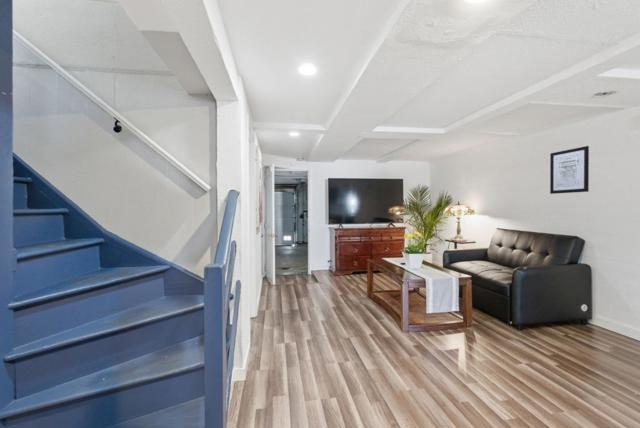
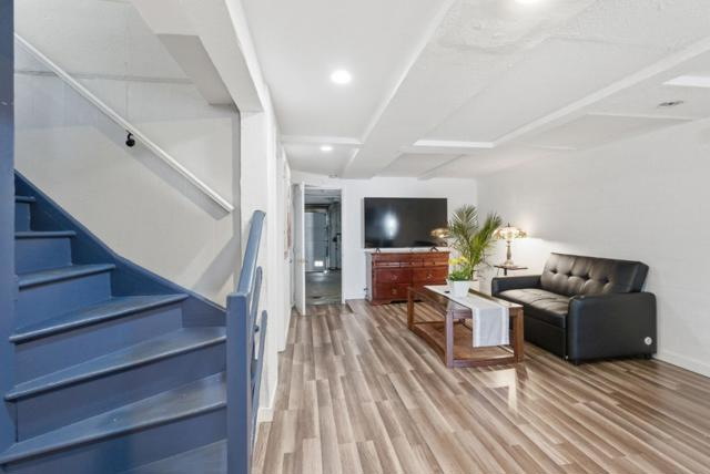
- wall art (568, 171)
